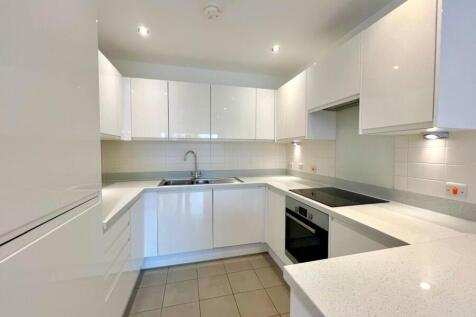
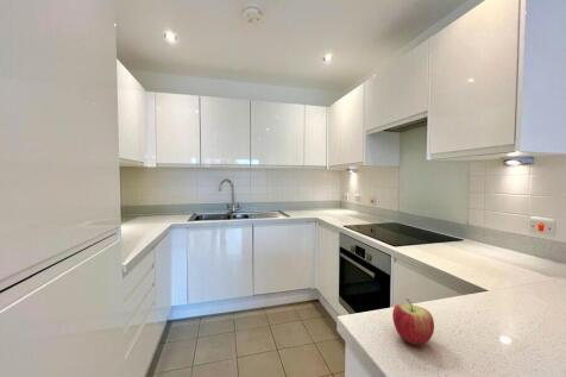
+ apple (411, 319)
